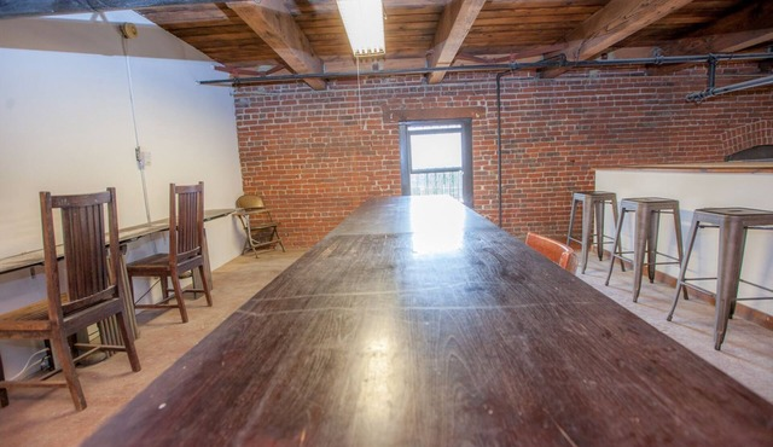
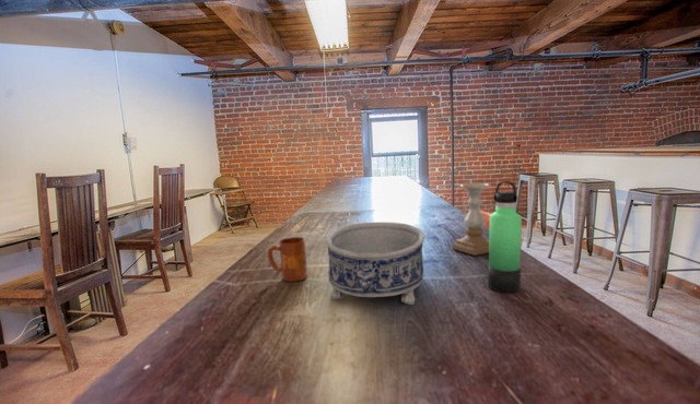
+ mug (287, 259)
+ candle holder (474, 217)
+ thermos bottle (504, 235)
+ decorative bowl (376, 258)
